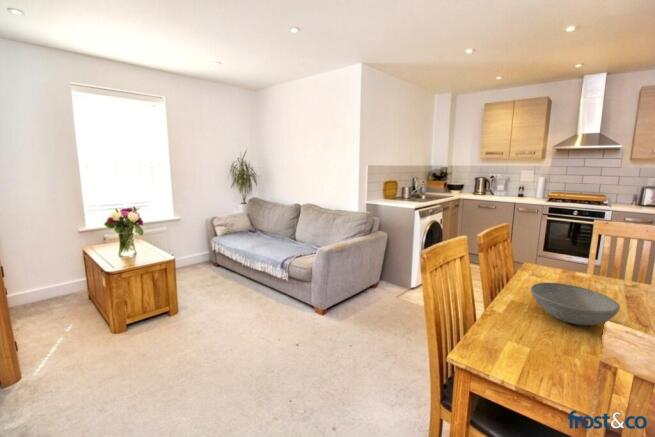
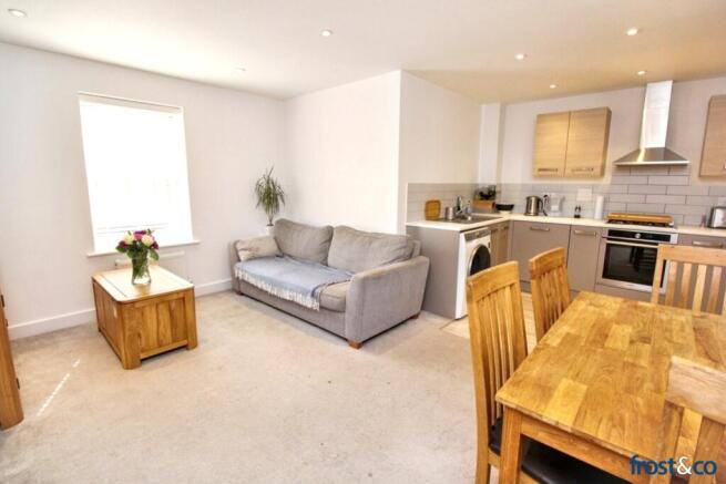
- bowl (571, 306)
